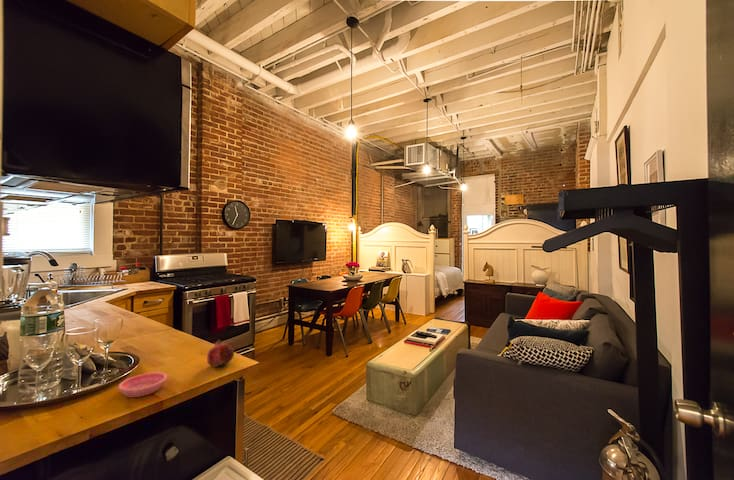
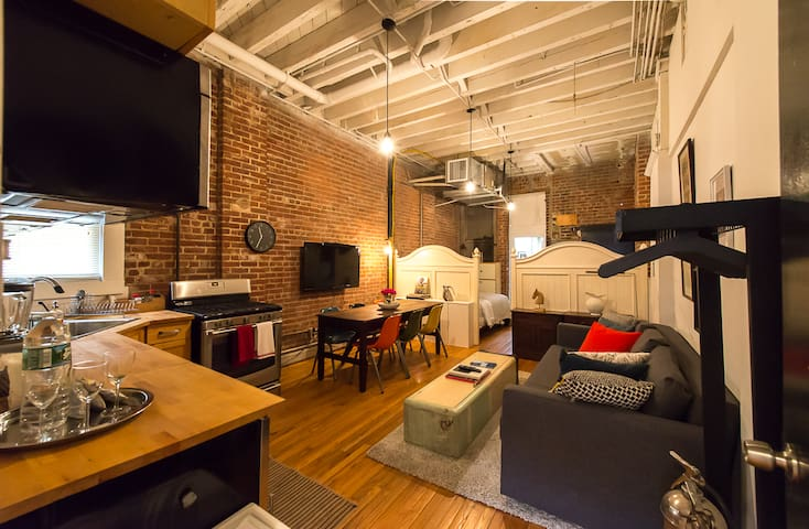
- fruit (220, 352)
- saucer (143, 385)
